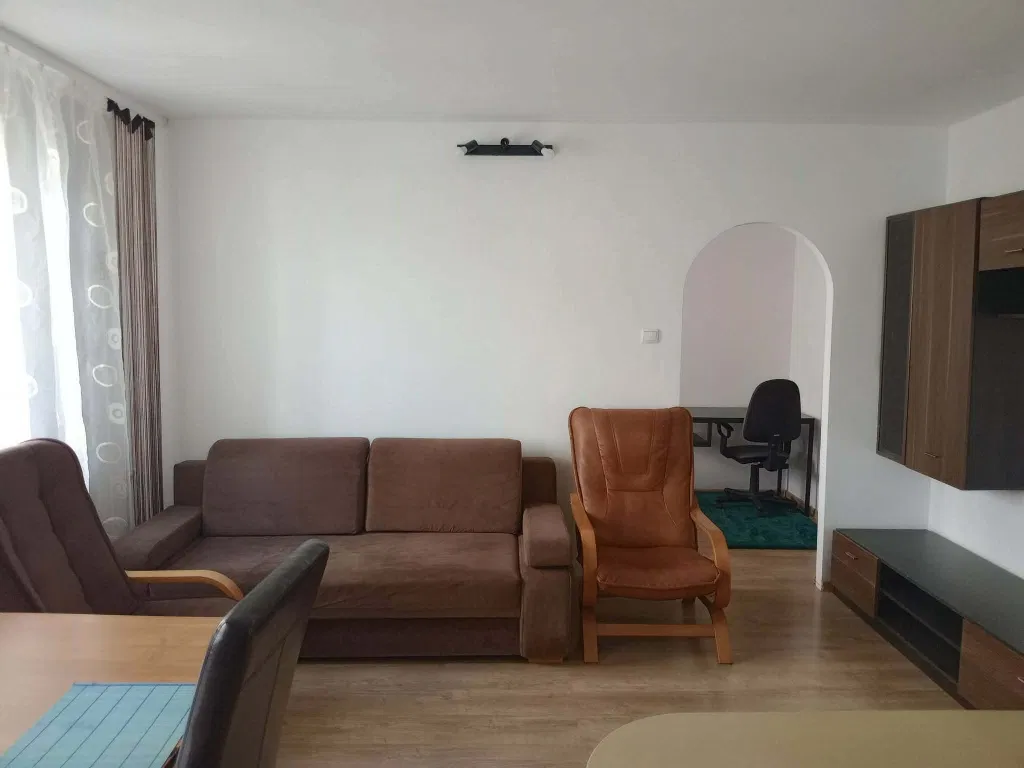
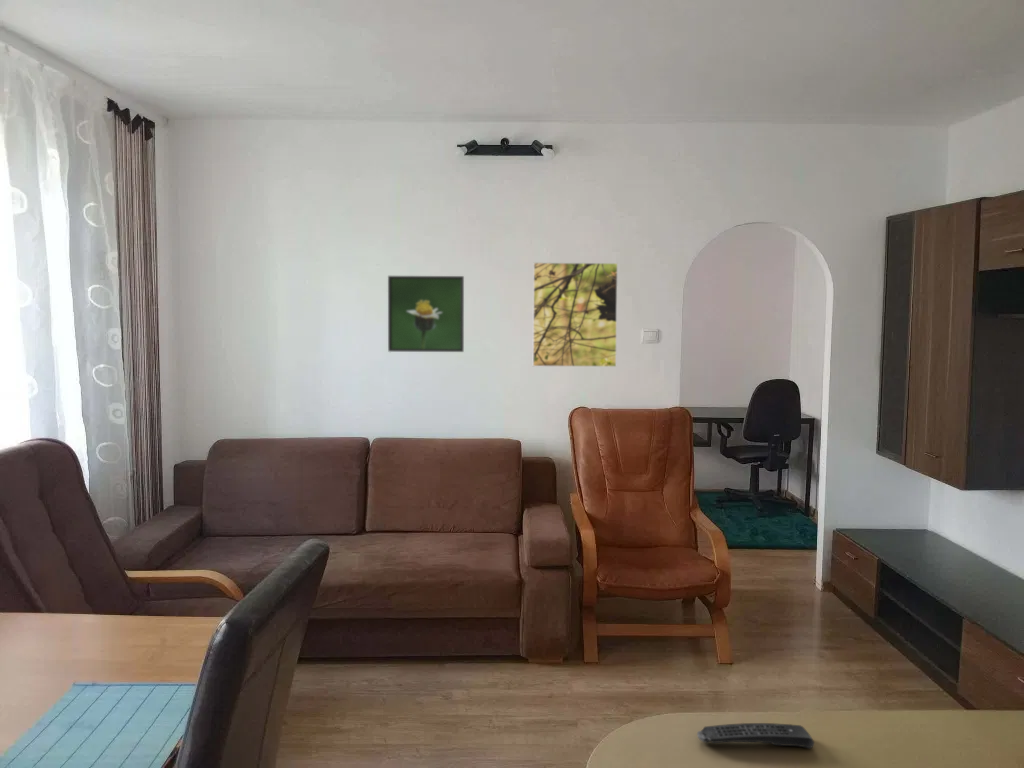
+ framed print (574, 314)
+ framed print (426, 314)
+ remote control (753, 735)
